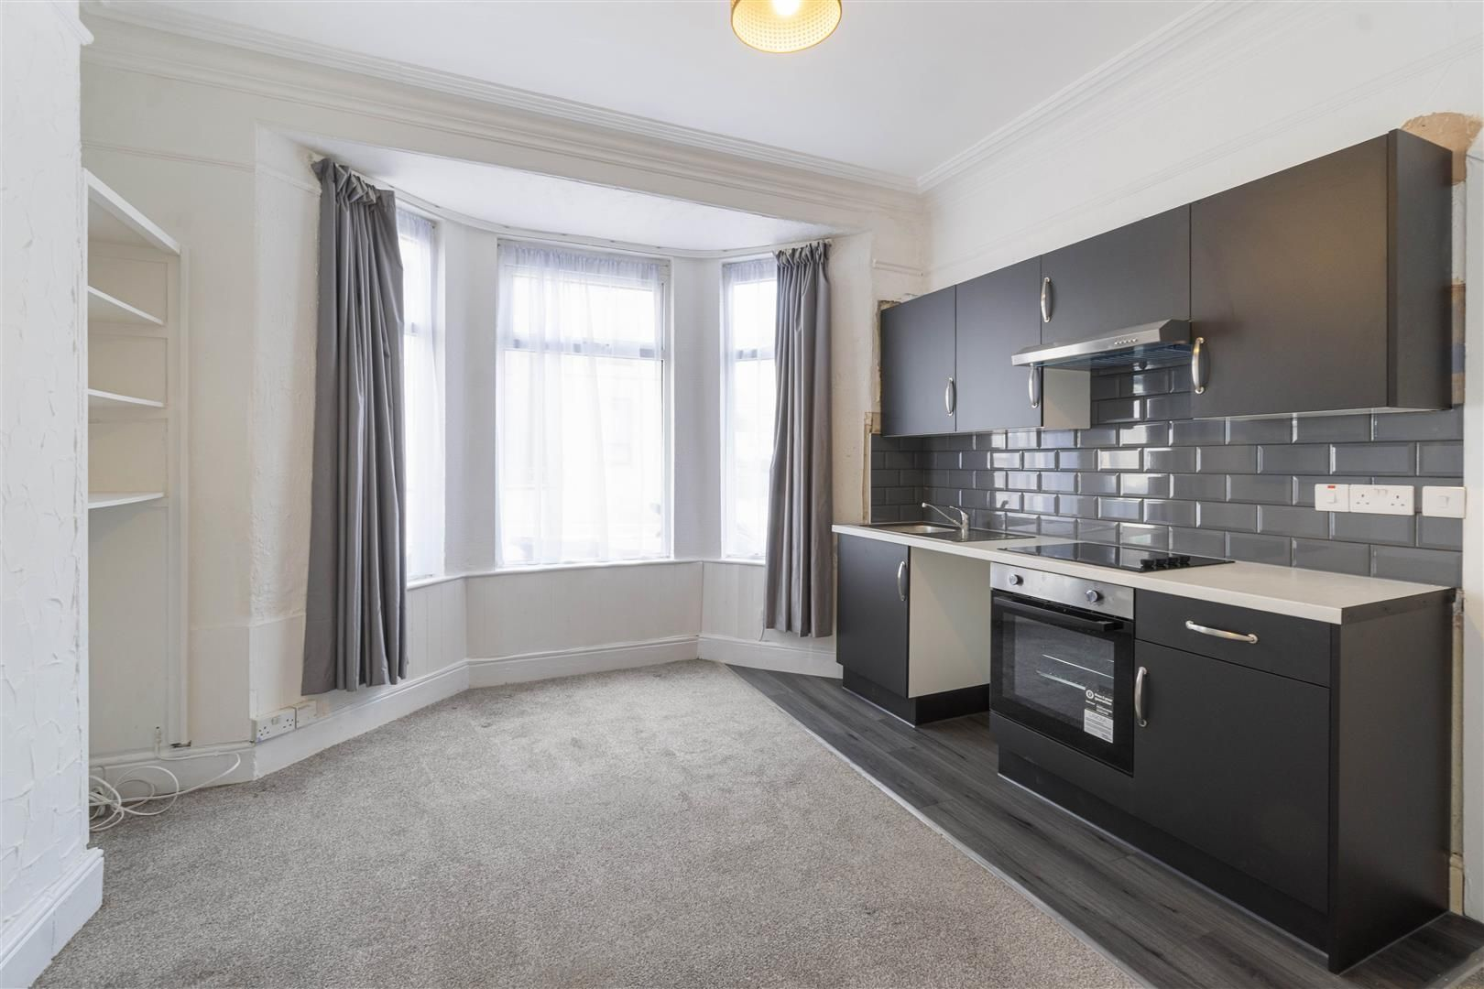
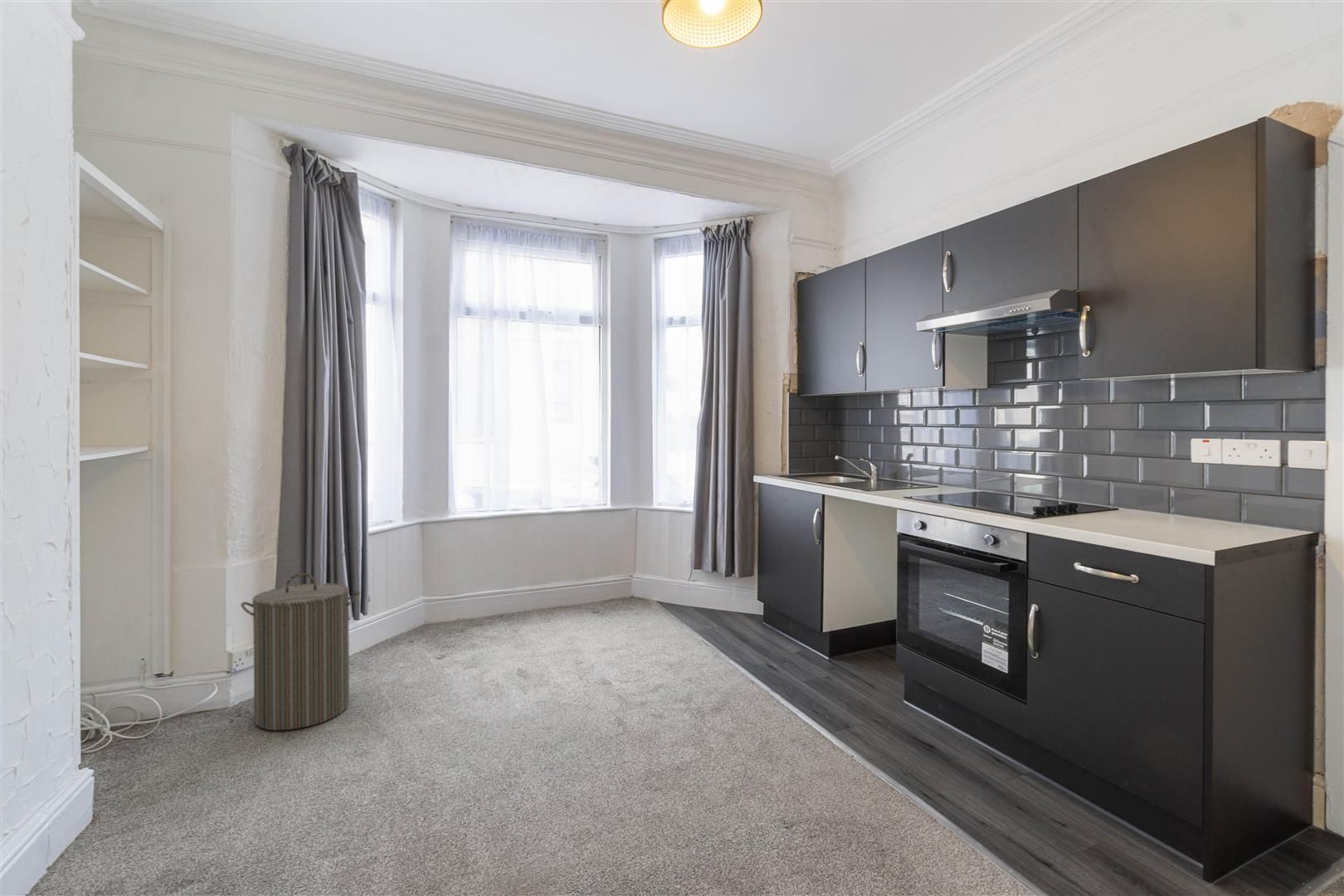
+ laundry hamper (303, 642)
